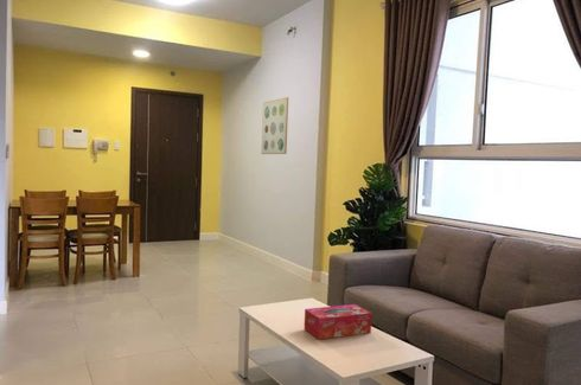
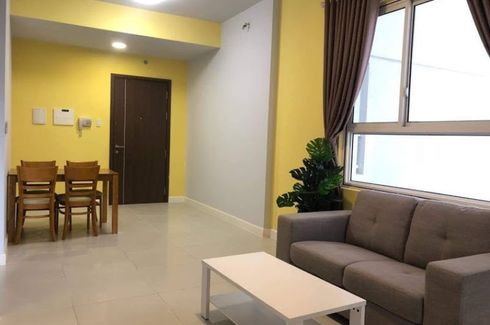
- tissue box (337, 320)
- wall art (274, 127)
